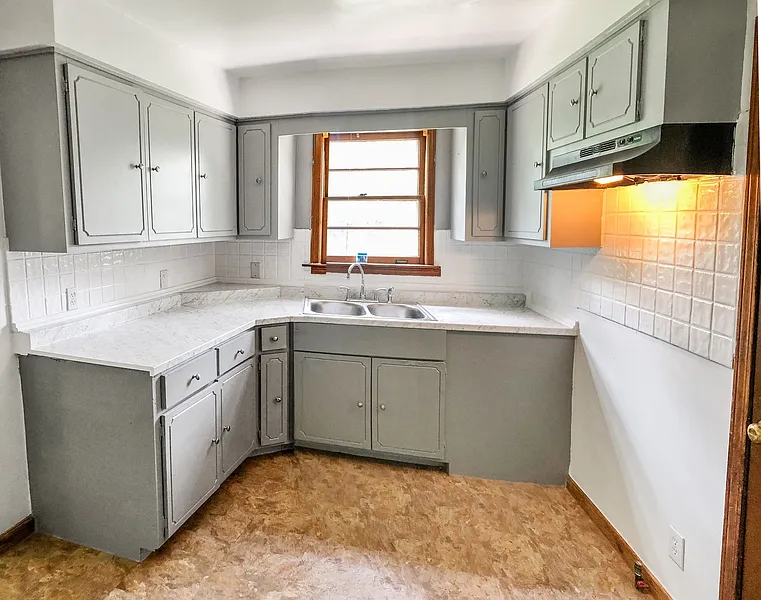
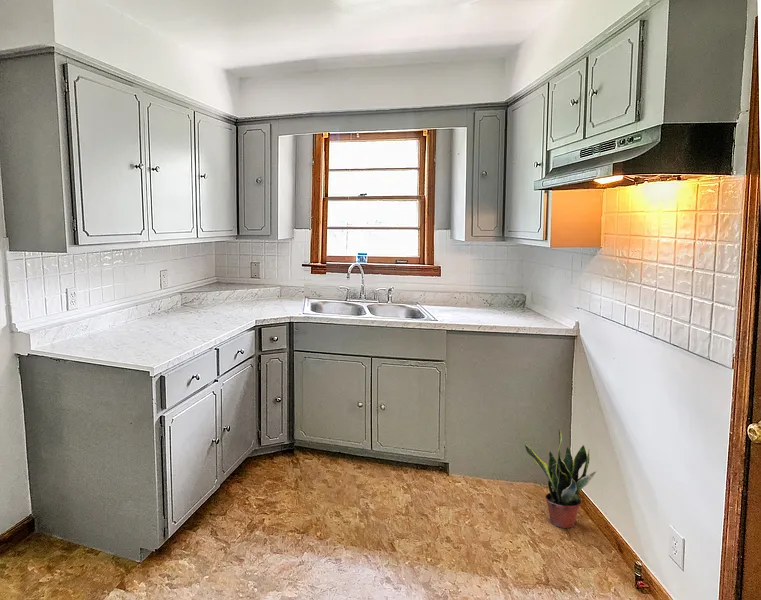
+ potted plant (559, 479)
